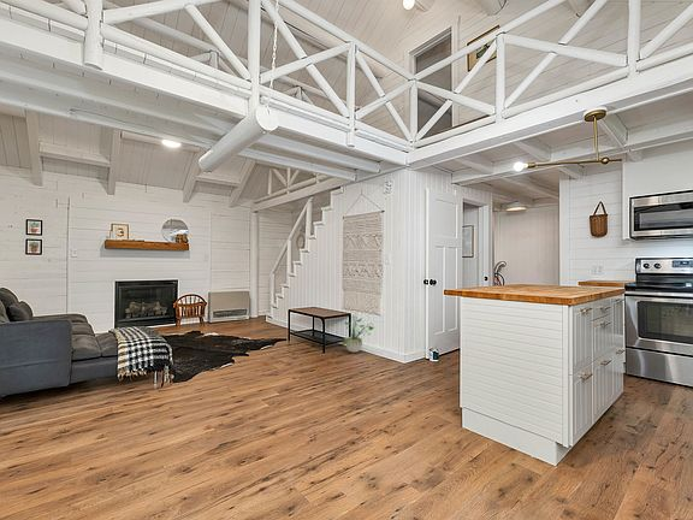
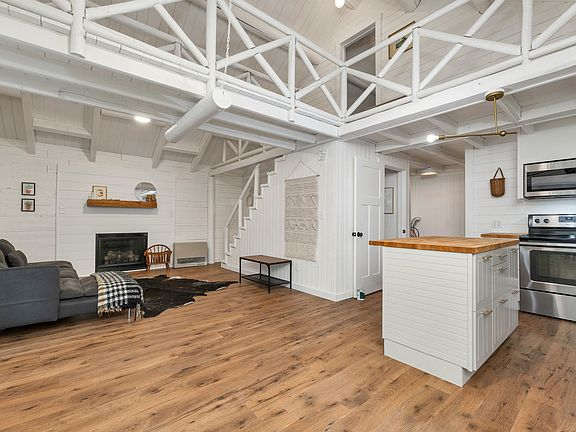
- potted plant (357, 330)
